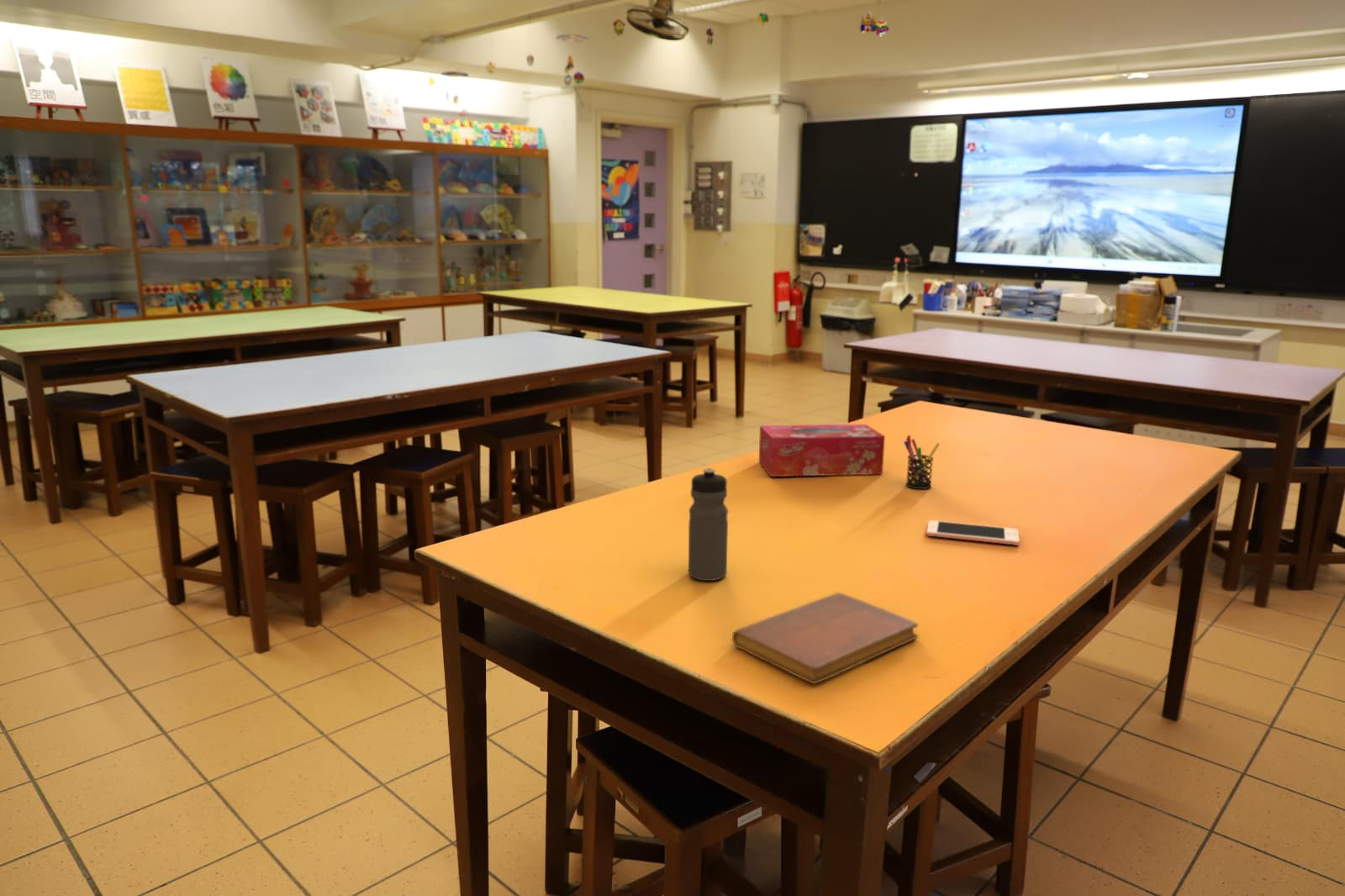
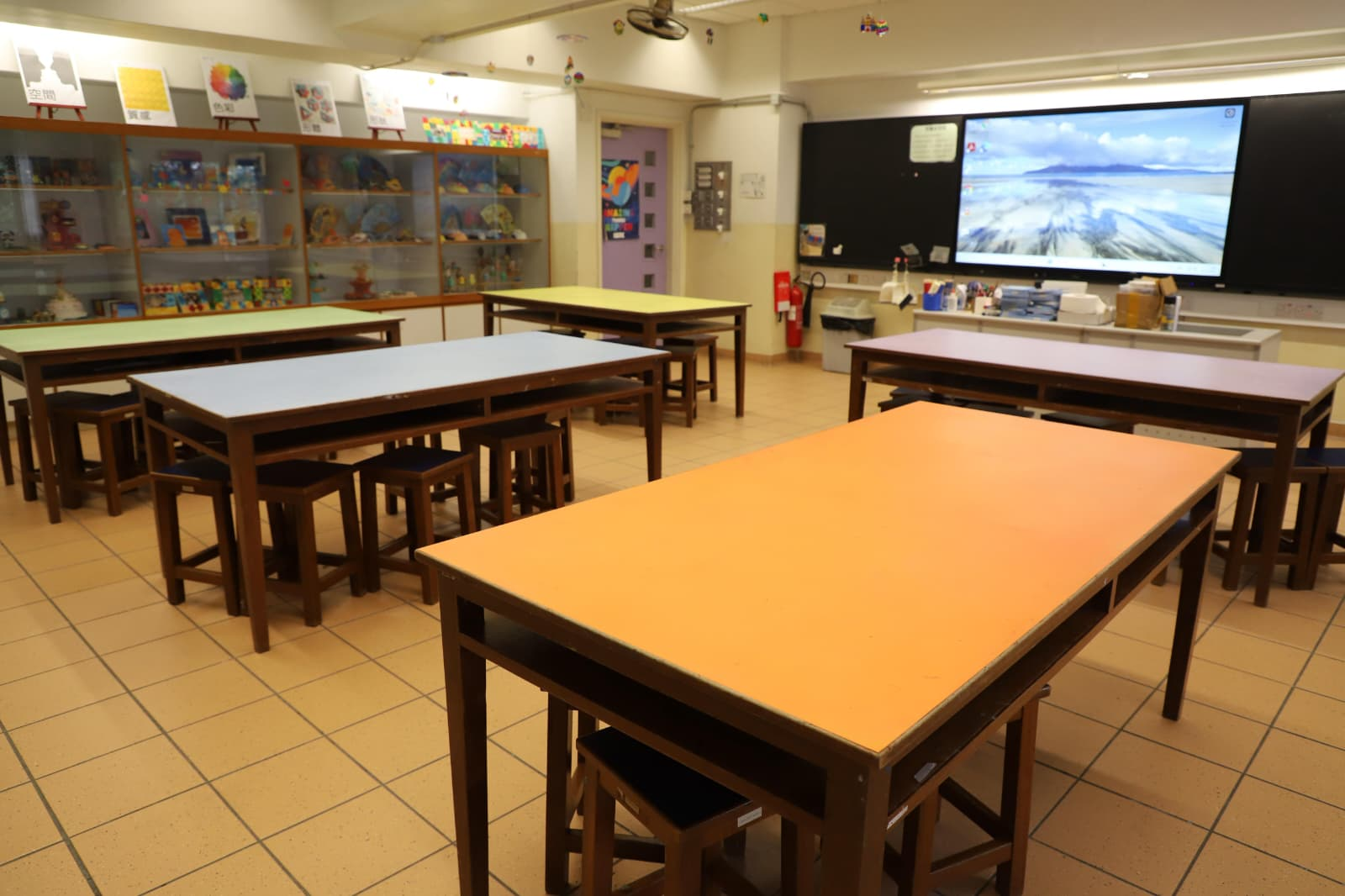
- water bottle (708, 522)
- cell phone (972, 532)
- pen holder (918, 461)
- tissue box (820, 449)
- notebook (826, 633)
